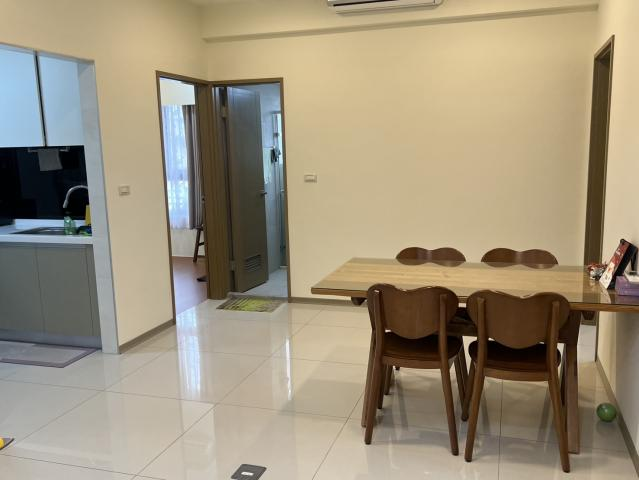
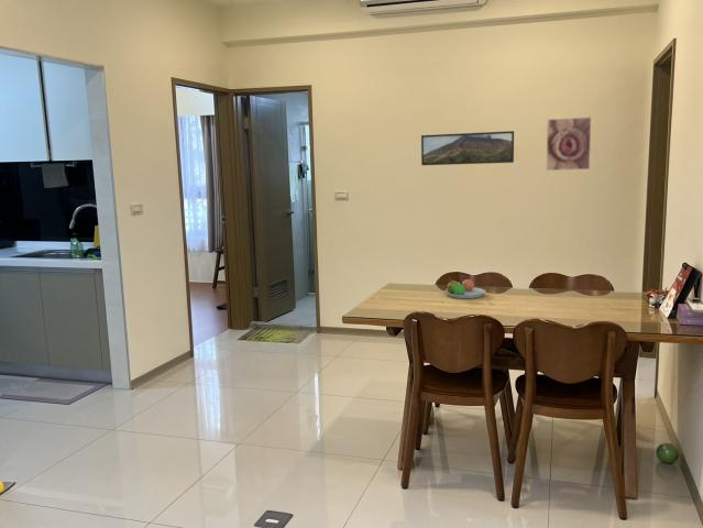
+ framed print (466, 148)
+ fruit bowl (463, 287)
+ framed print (568, 144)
